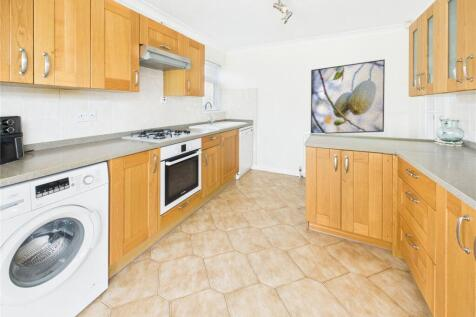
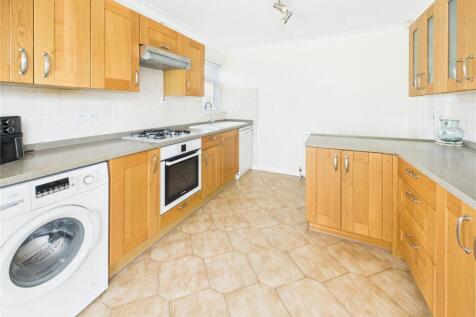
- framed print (345, 99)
